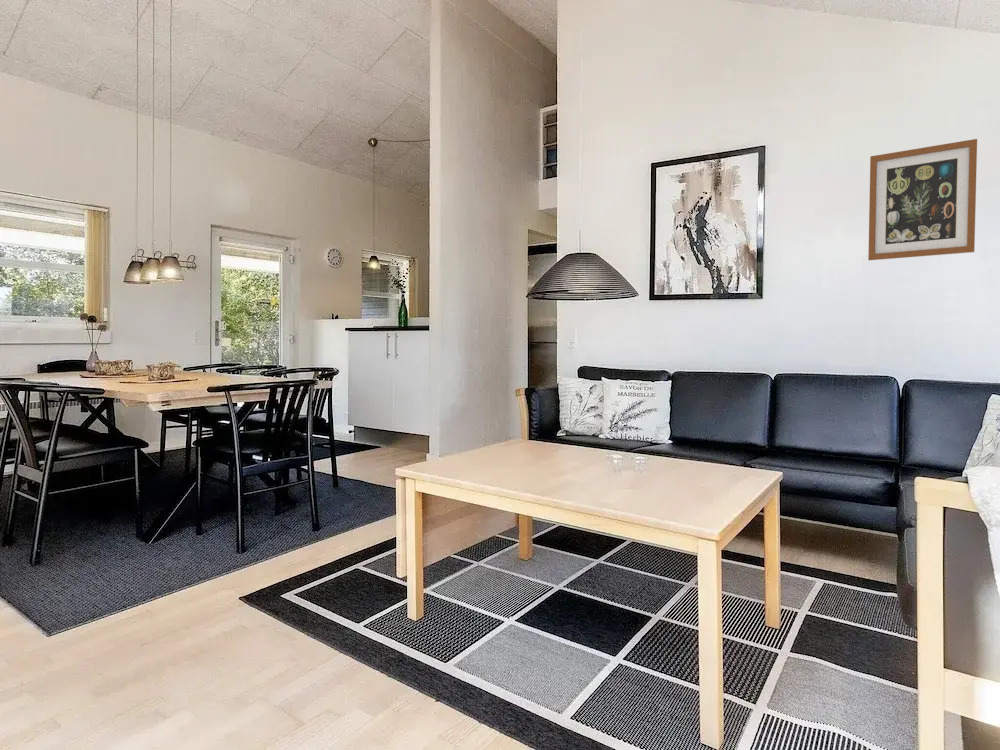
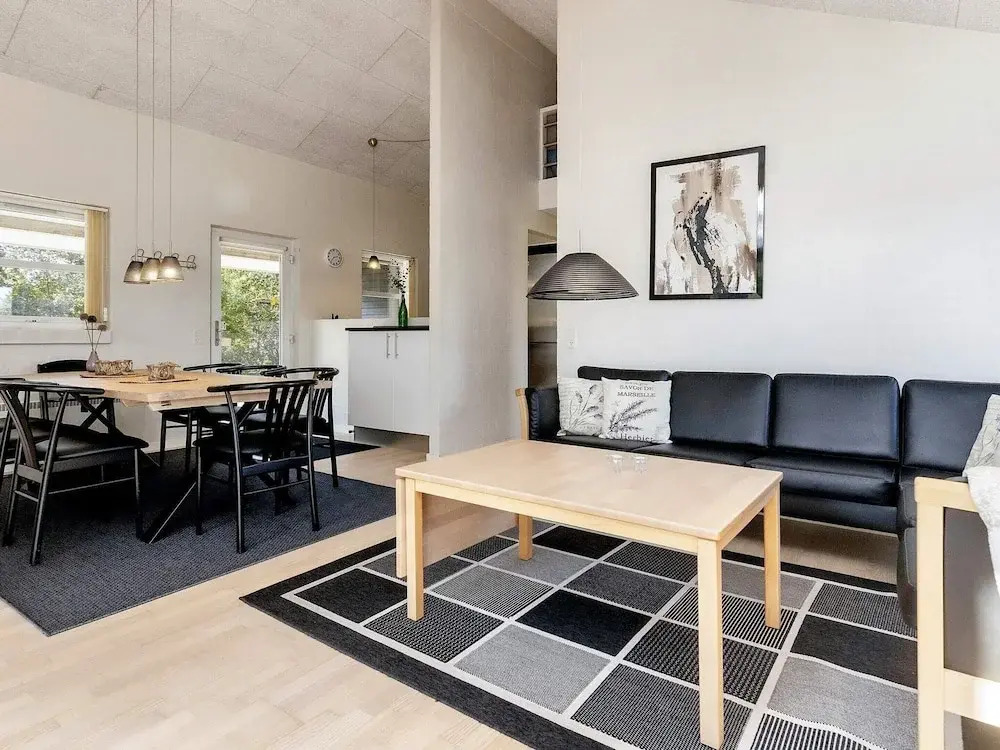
- wall art (920, 202)
